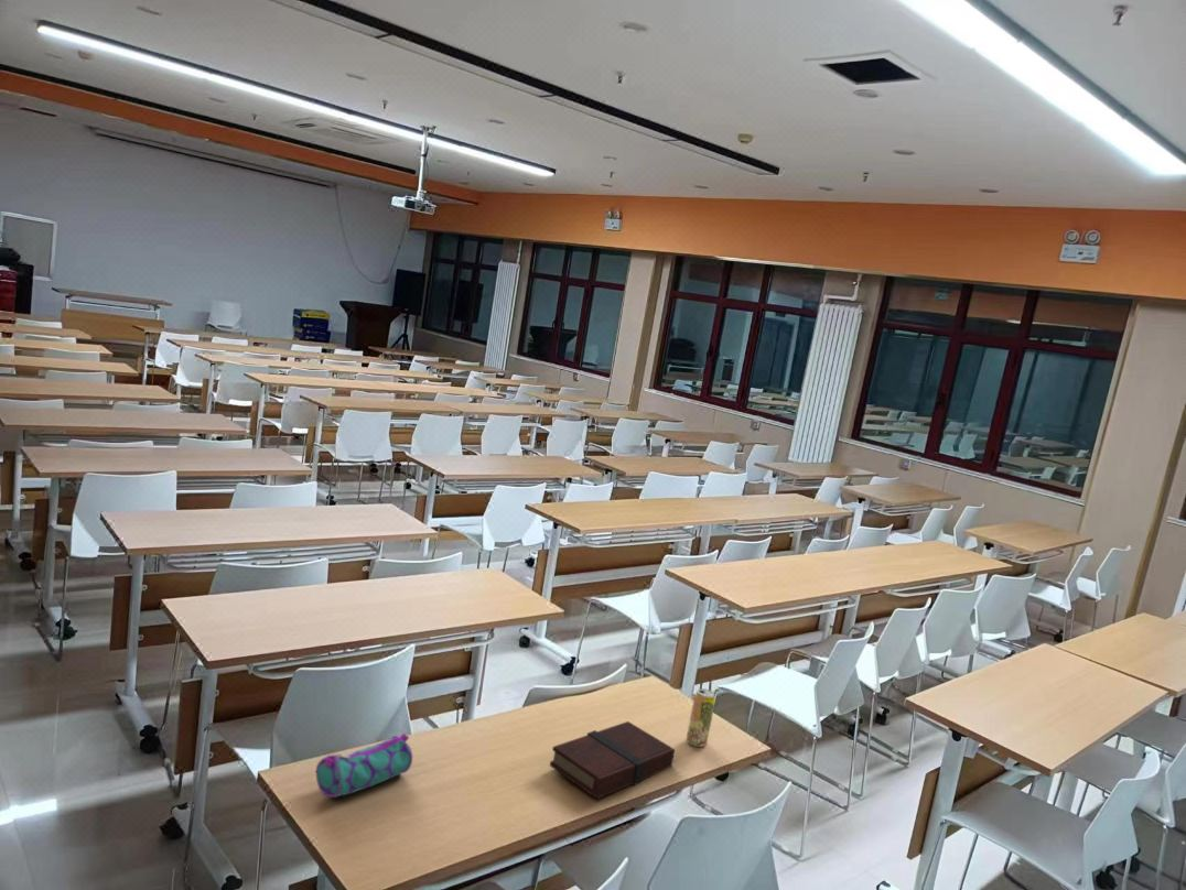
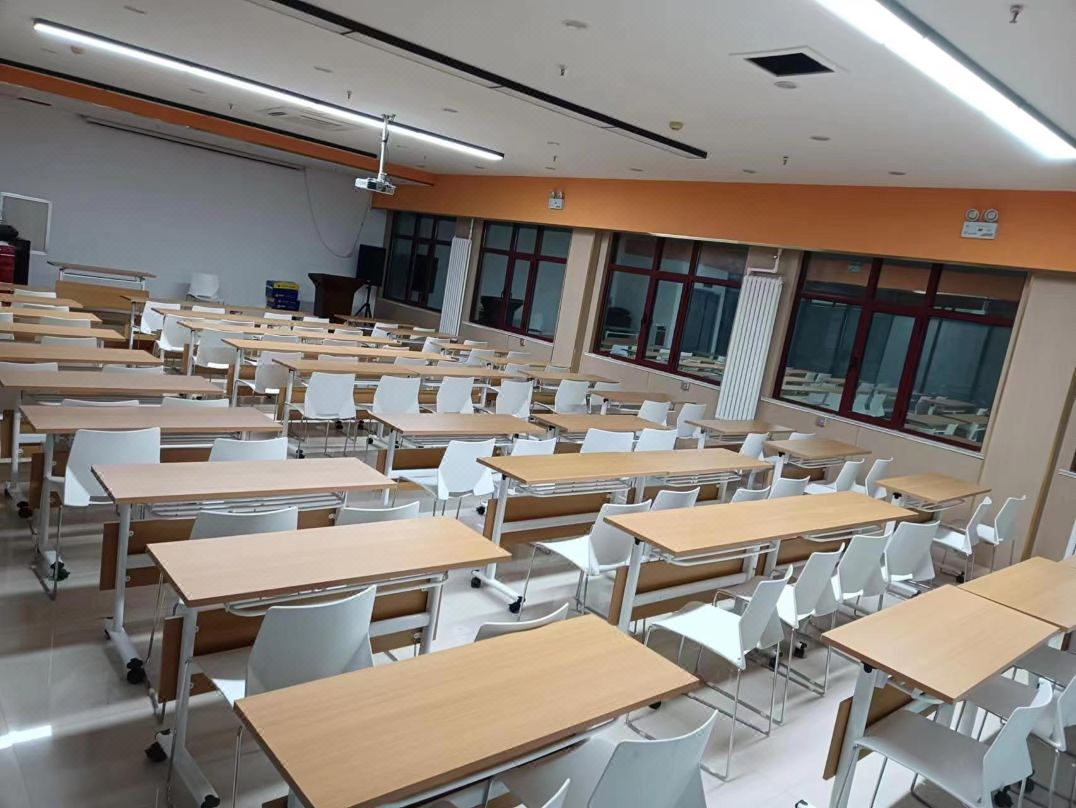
- beverage can (701, 716)
- book (613, 757)
- pencil case (366, 764)
